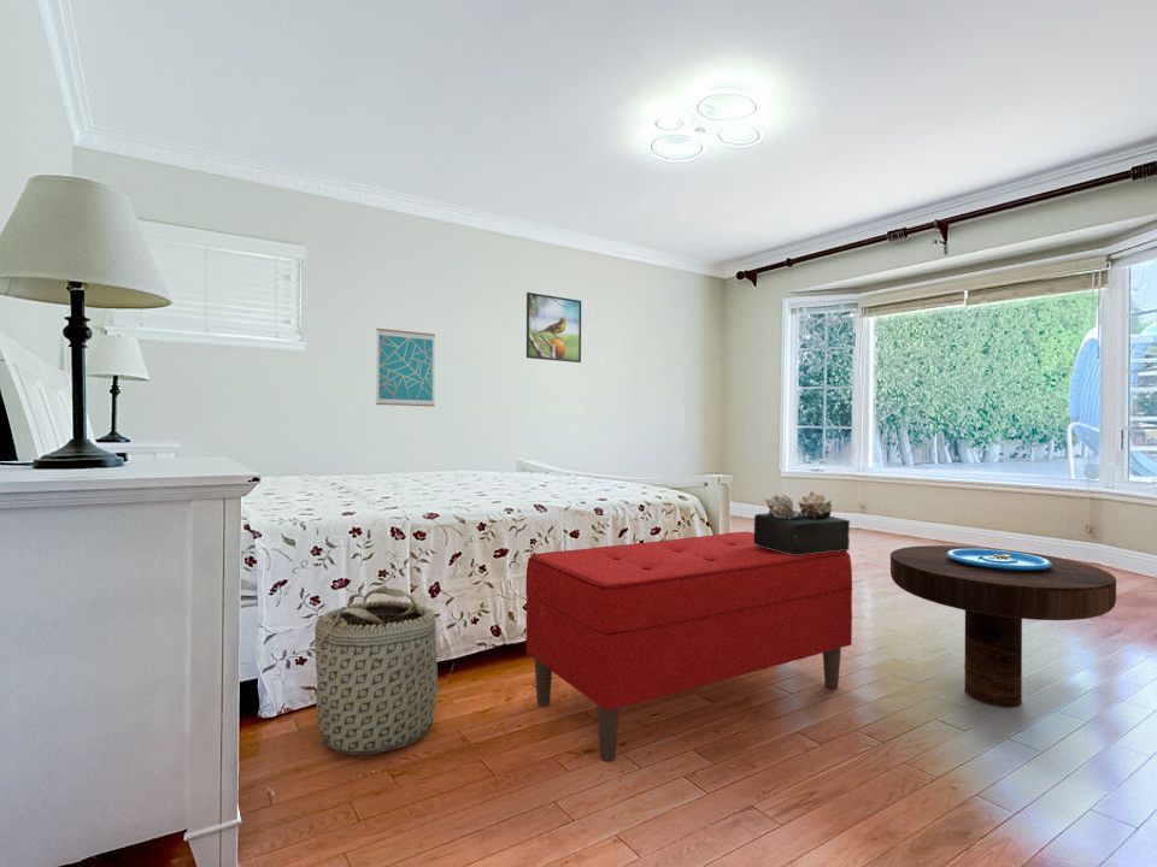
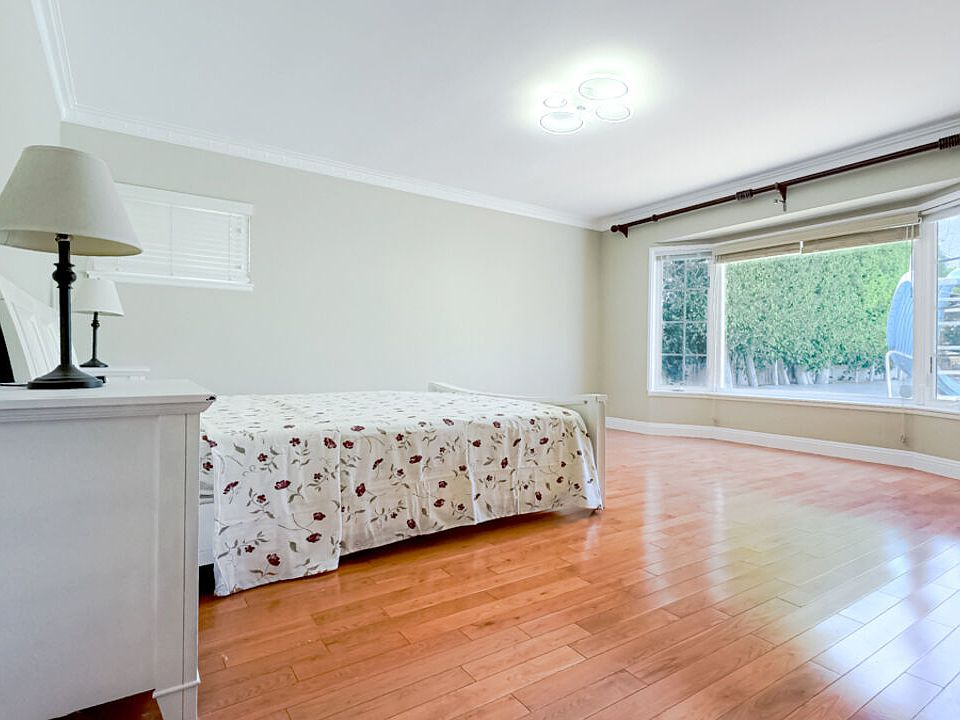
- side table (992, 626)
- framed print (554, 328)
- basket (383, 661)
- wall art (406, 368)
- bench (692, 623)
- decorative box (800, 519)
